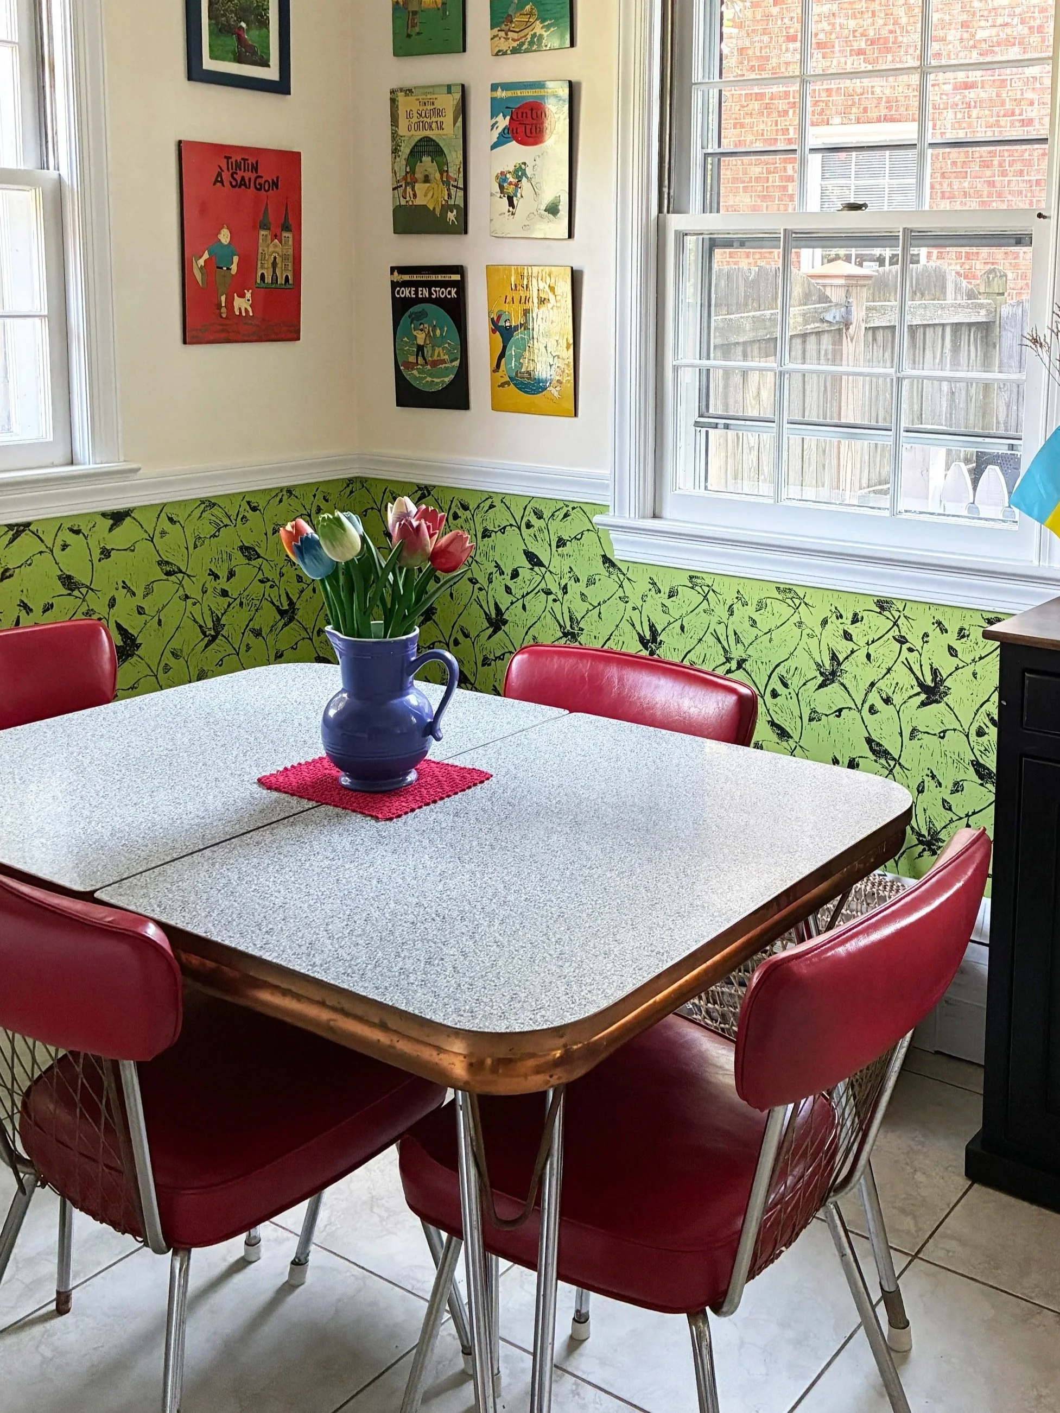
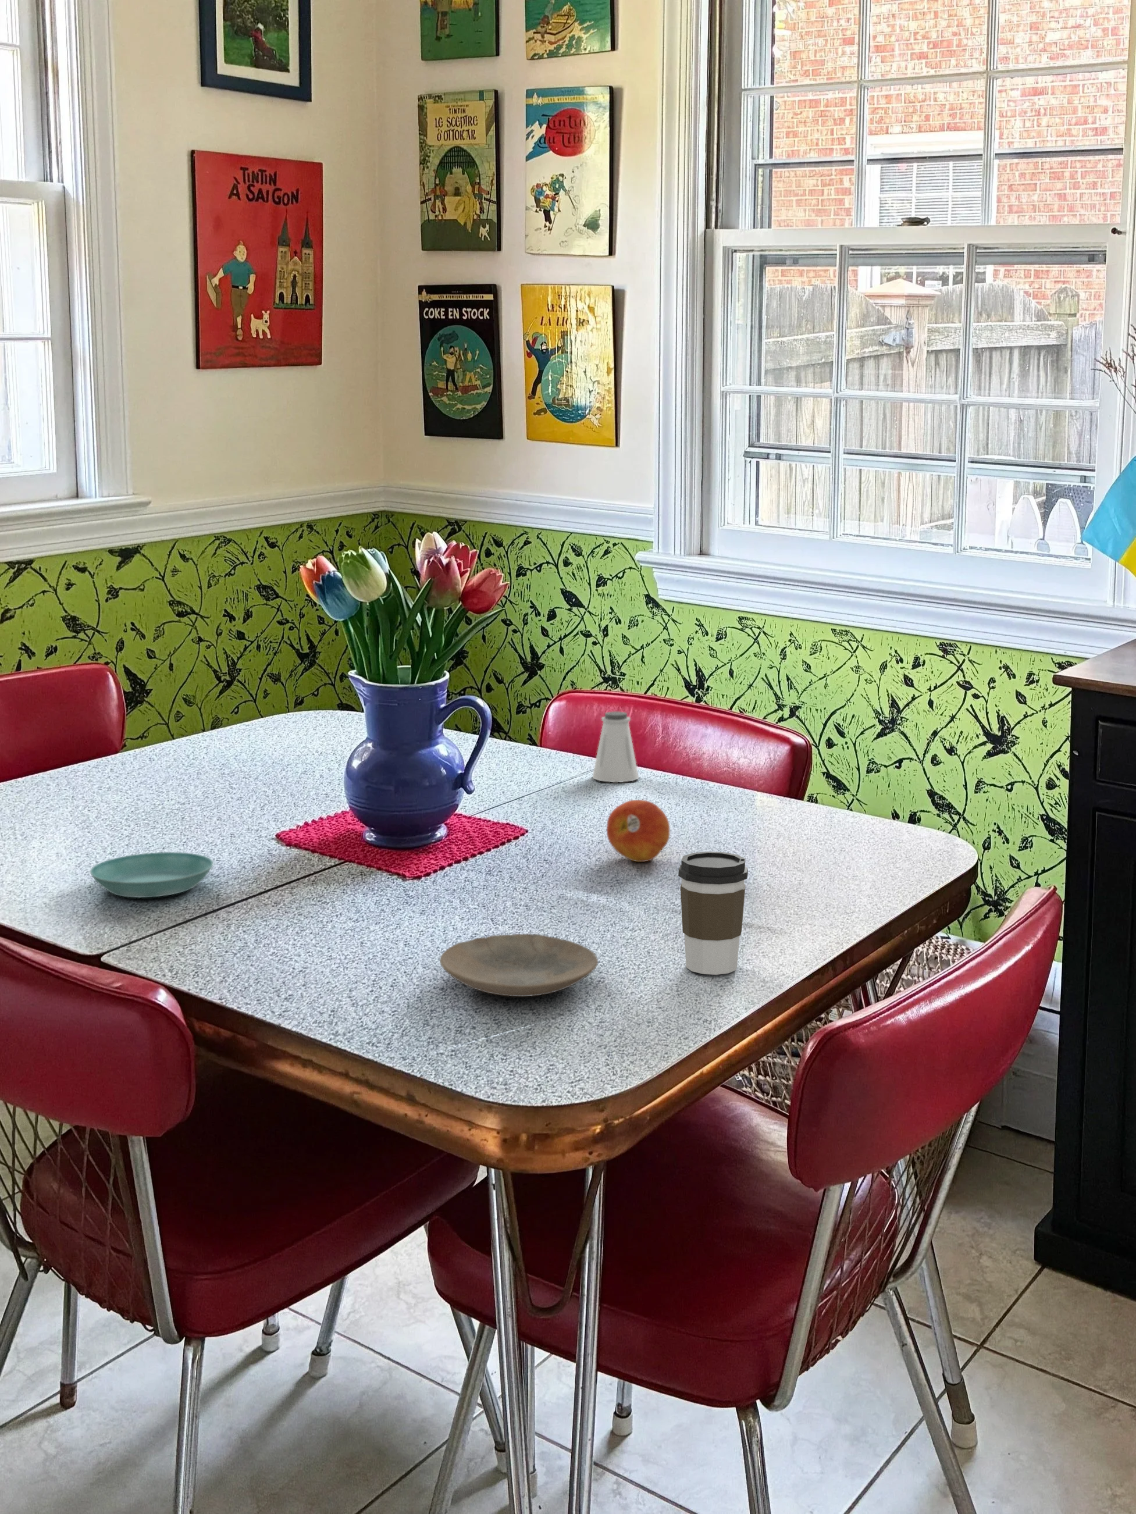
+ saucer (153, 876)
+ plate (519, 970)
+ fruit (637, 832)
+ saltshaker (616, 746)
+ coffee cup (712, 913)
